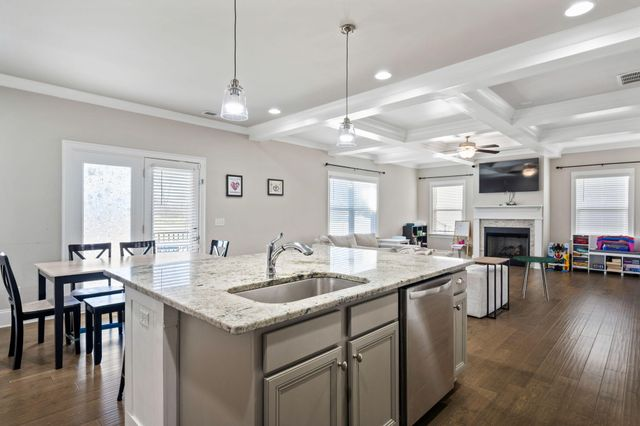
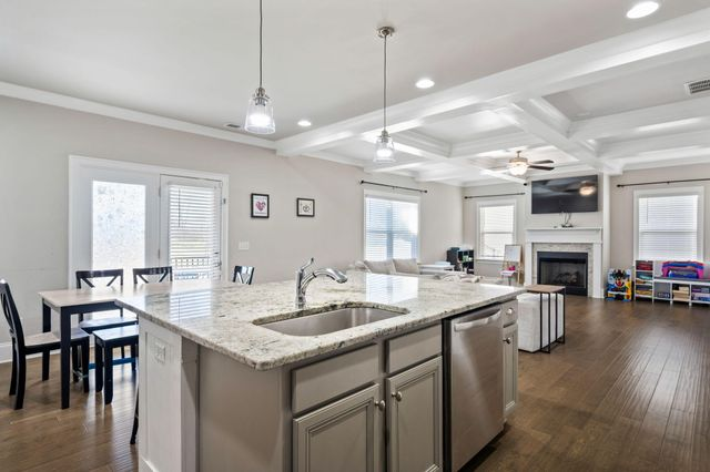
- side table (541, 277)
